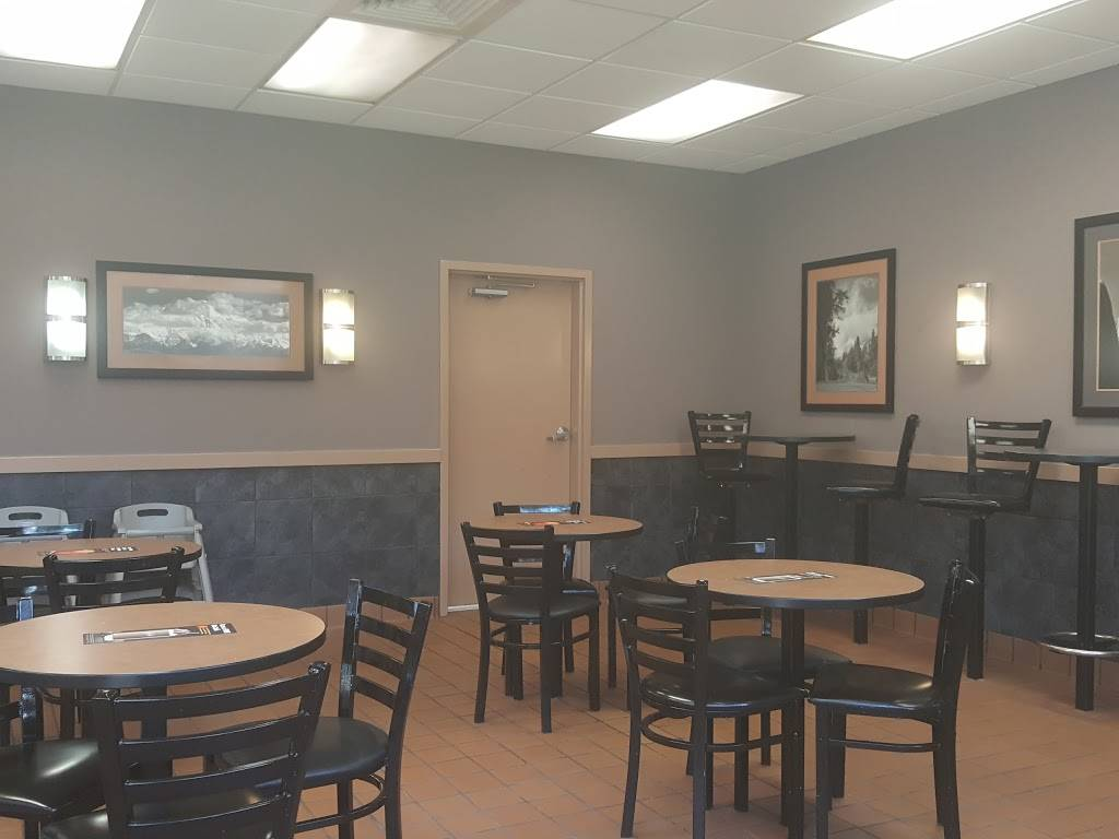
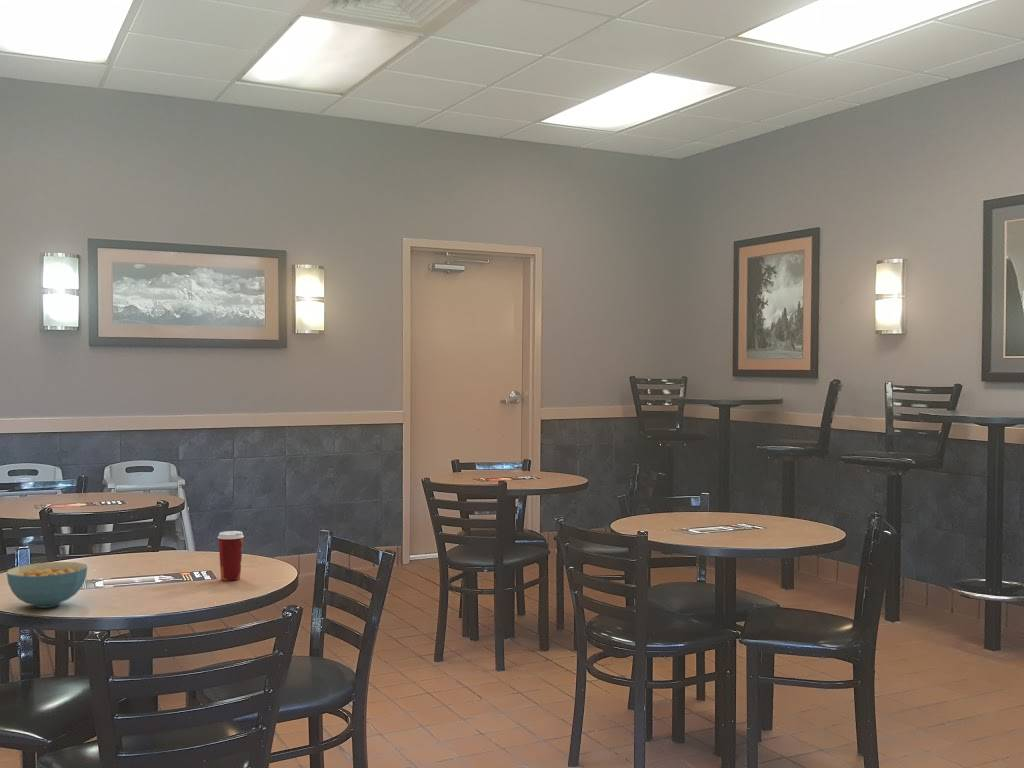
+ paper cup (230, 555)
+ cereal bowl (47, 586)
